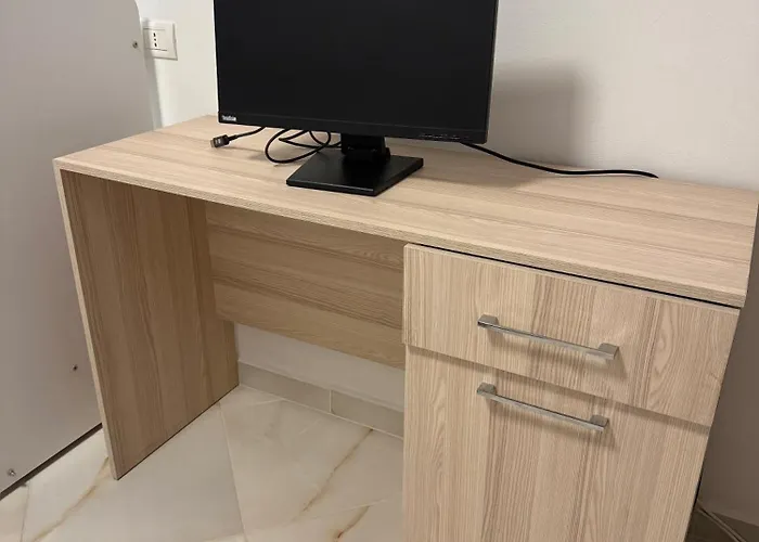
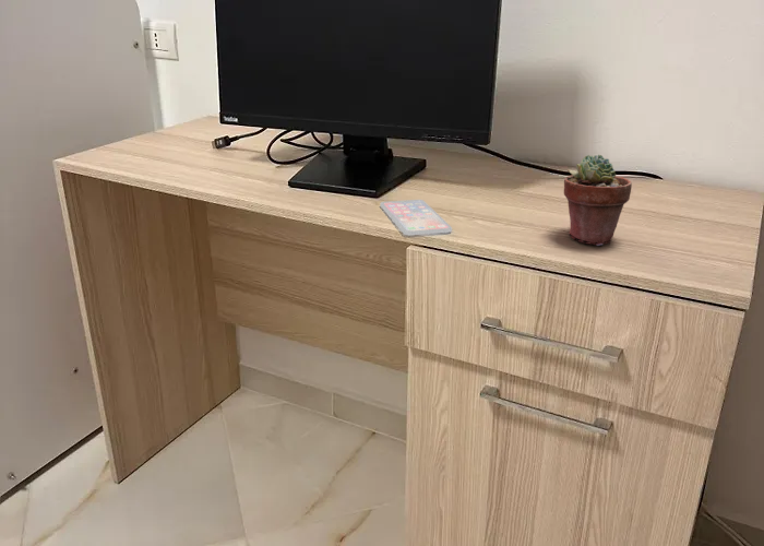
+ potted succulent (595, 197)
+ smartphone (414, 215)
